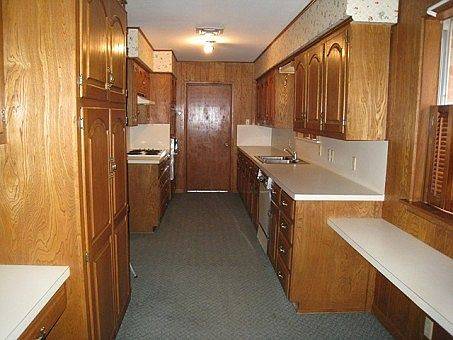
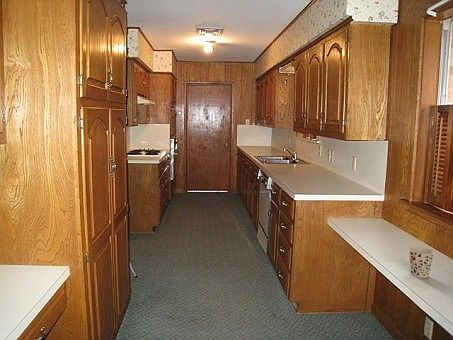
+ cup (420, 262)
